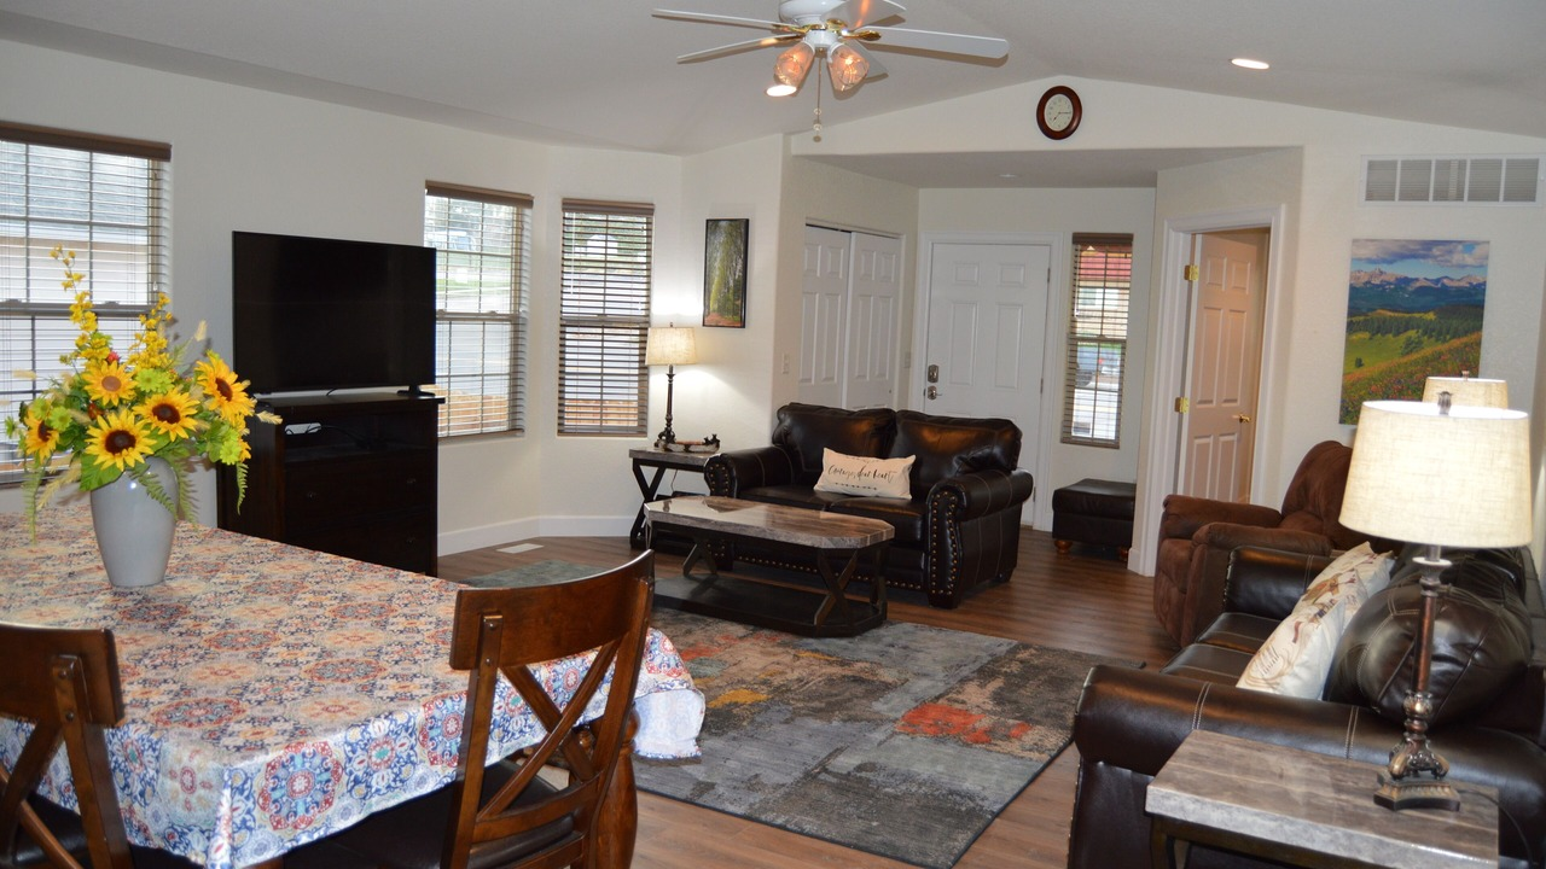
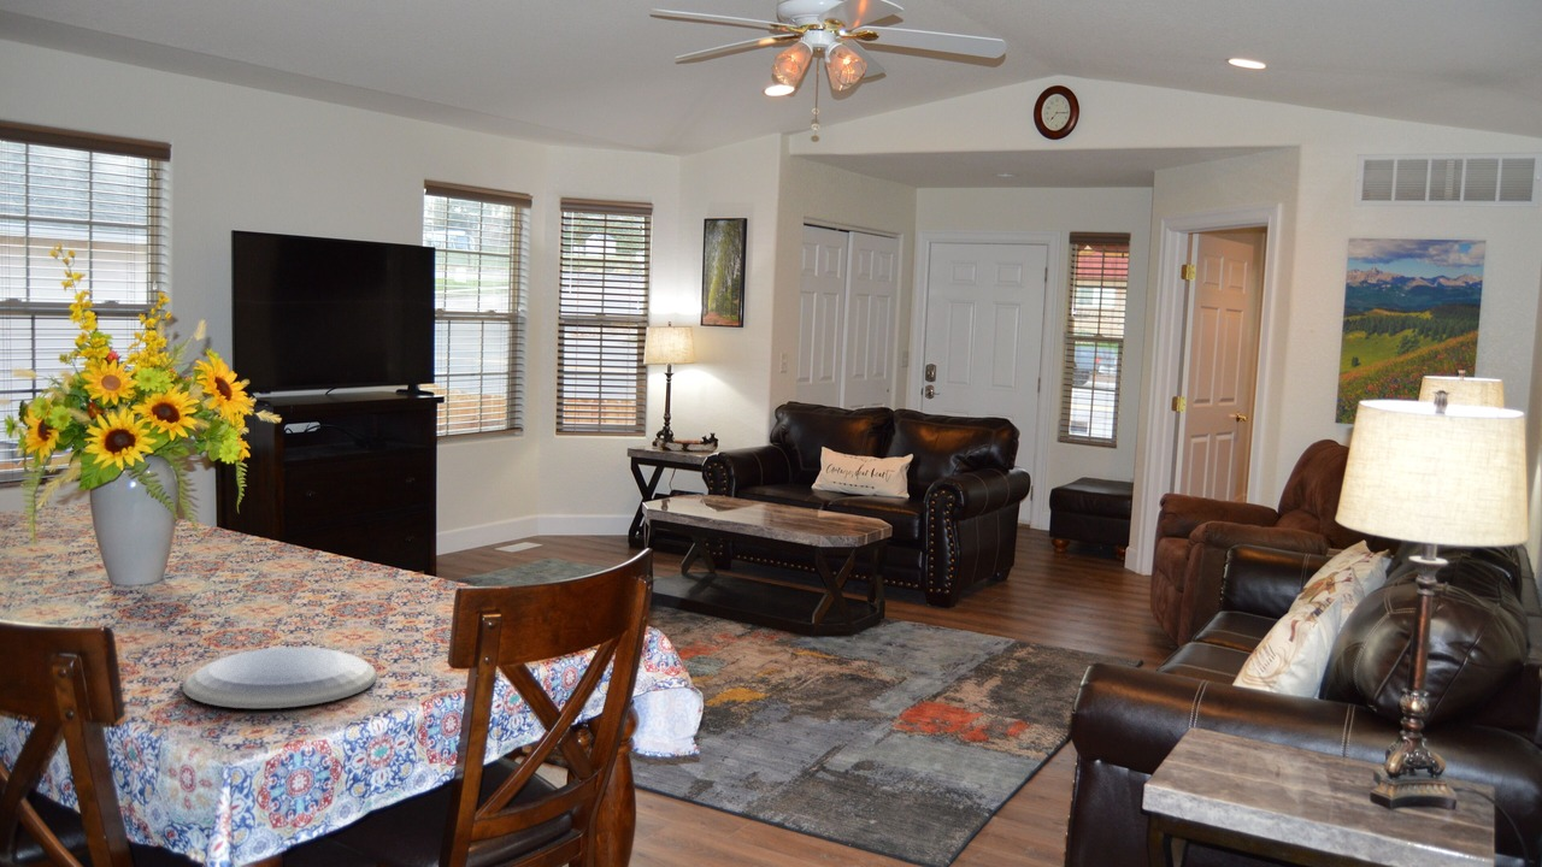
+ plate (282, 670)
